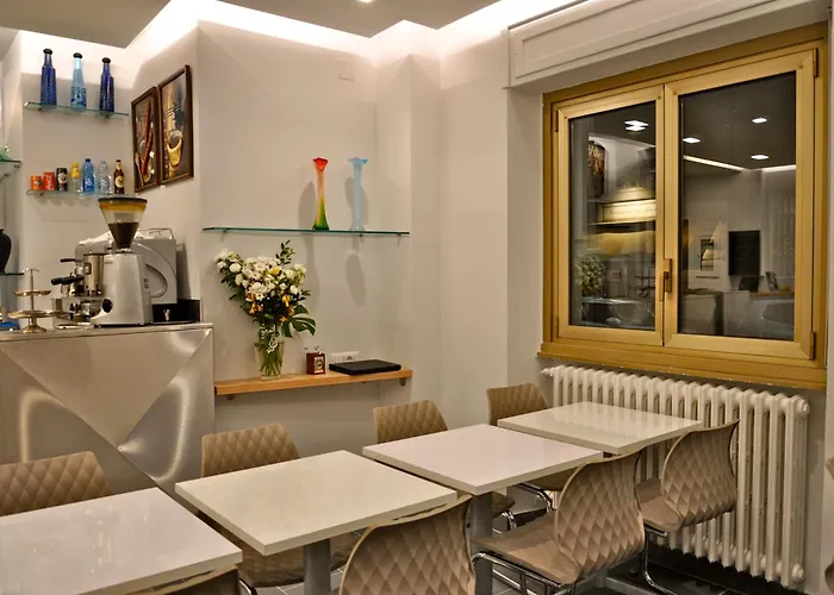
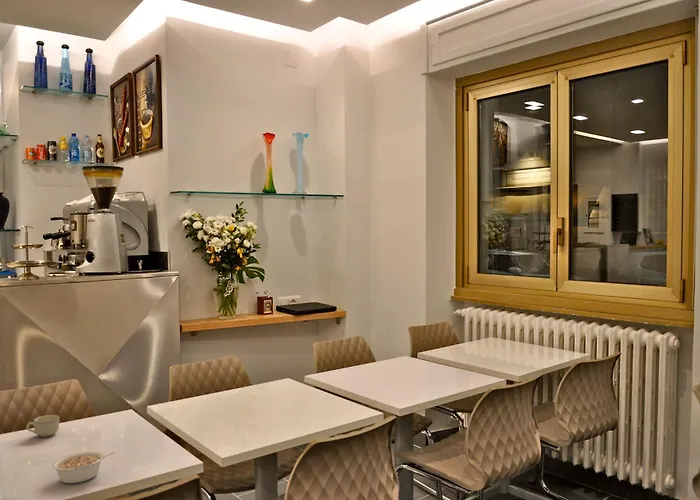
+ legume (81, 465)
+ cup (43, 427)
